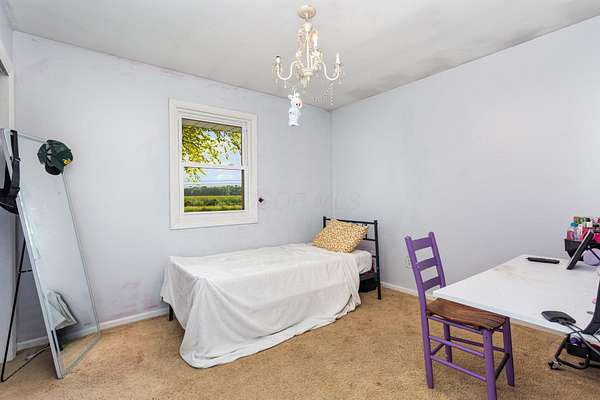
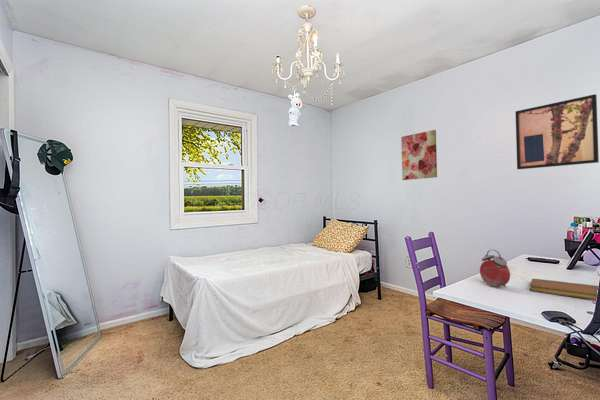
+ notebook (564, 288)
+ alarm clock (493, 267)
+ wall art (553, 134)
+ wall art (418, 156)
